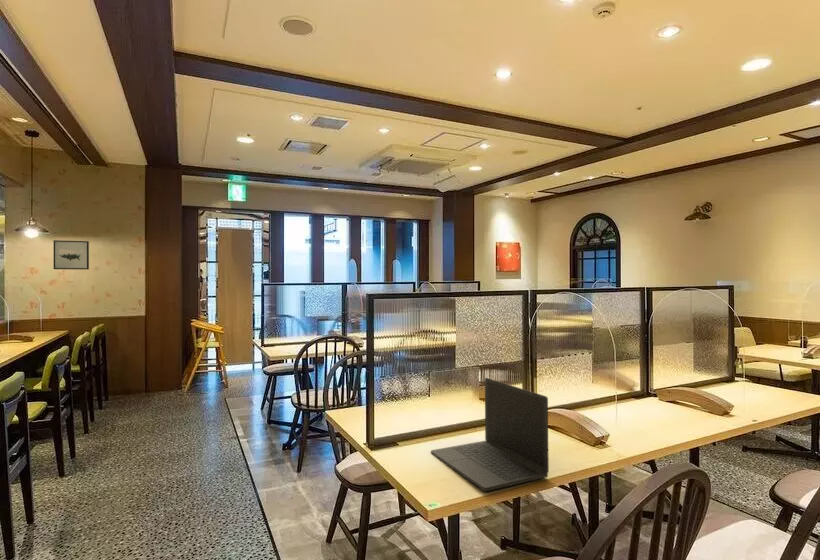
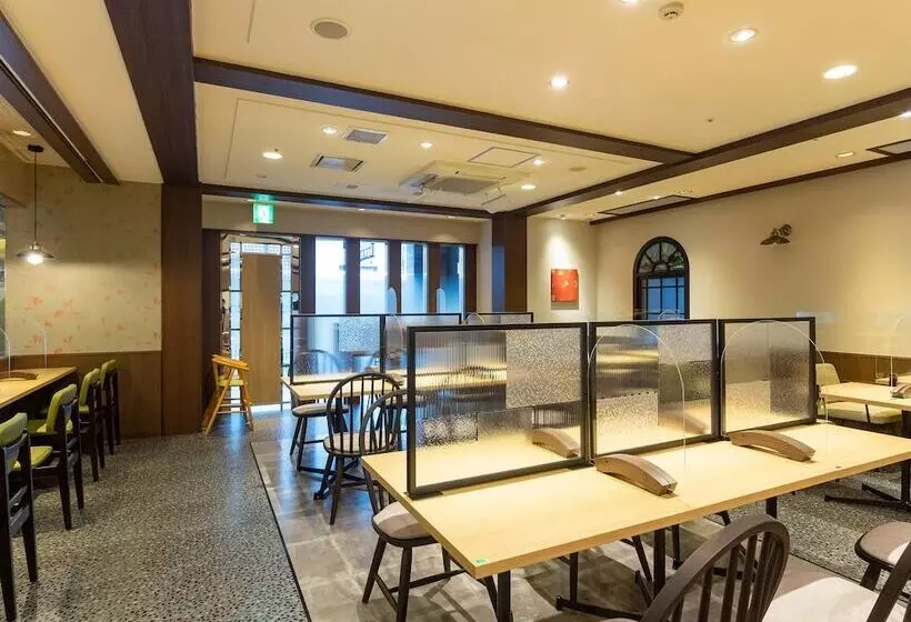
- wall art (71, 255)
- laptop (485, 426)
